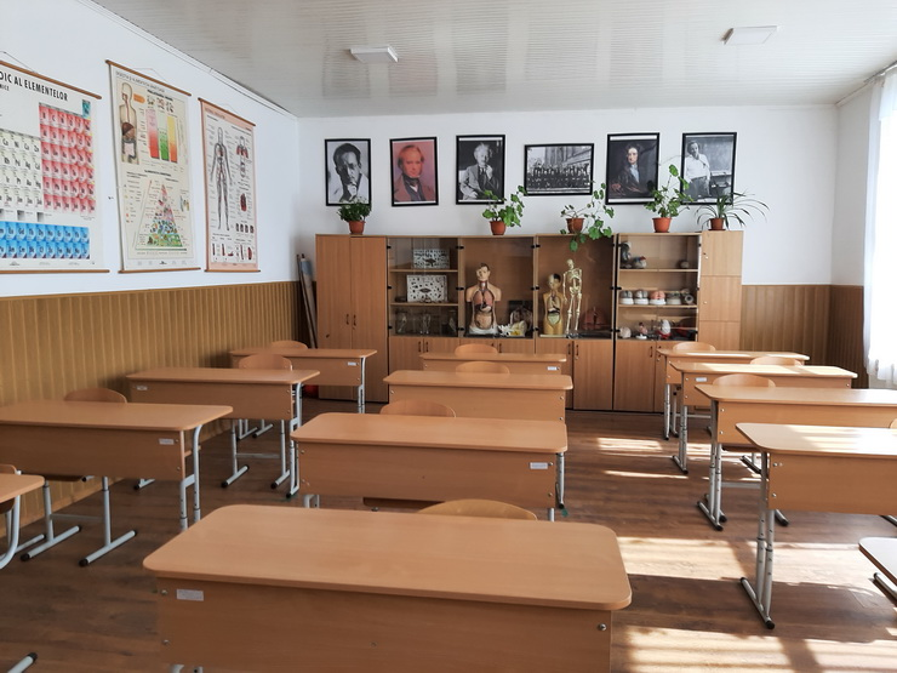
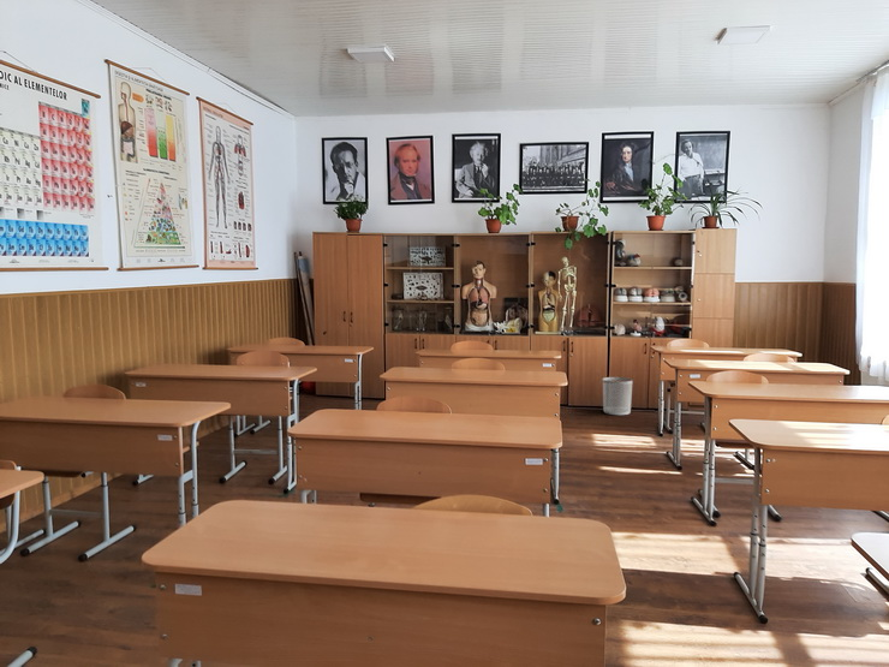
+ waste bin (616, 395)
